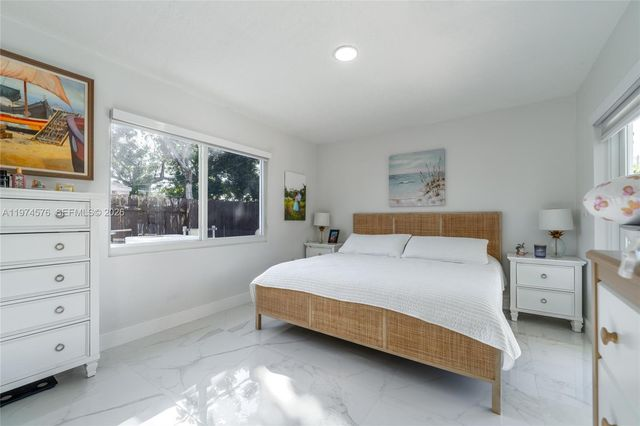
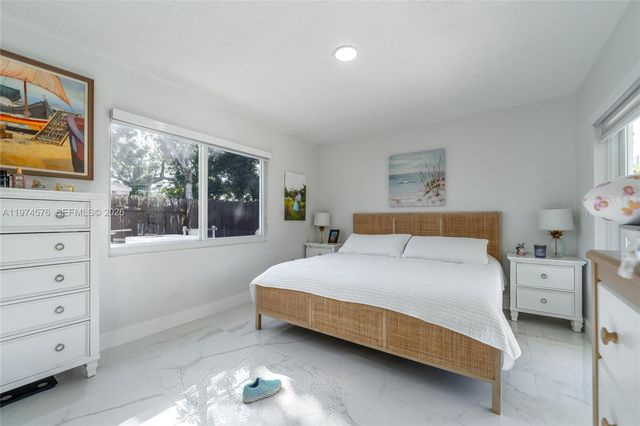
+ sneaker (263, 385)
